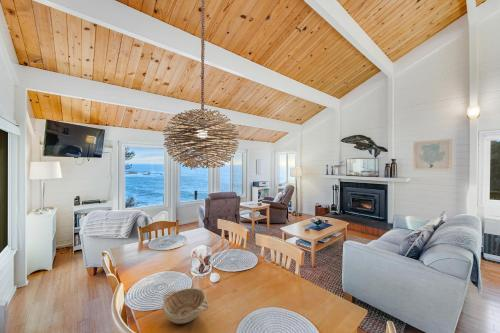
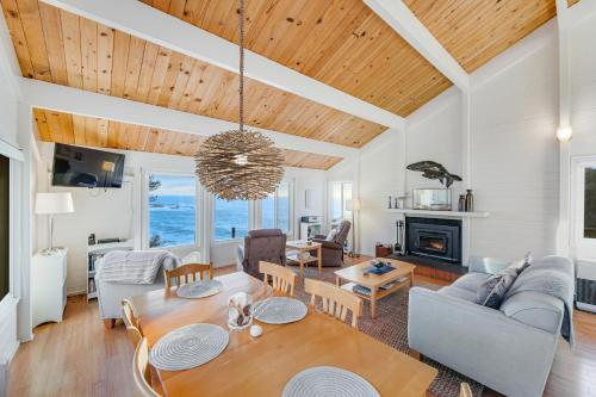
- wall art (431, 155)
- decorative bowl (184, 307)
